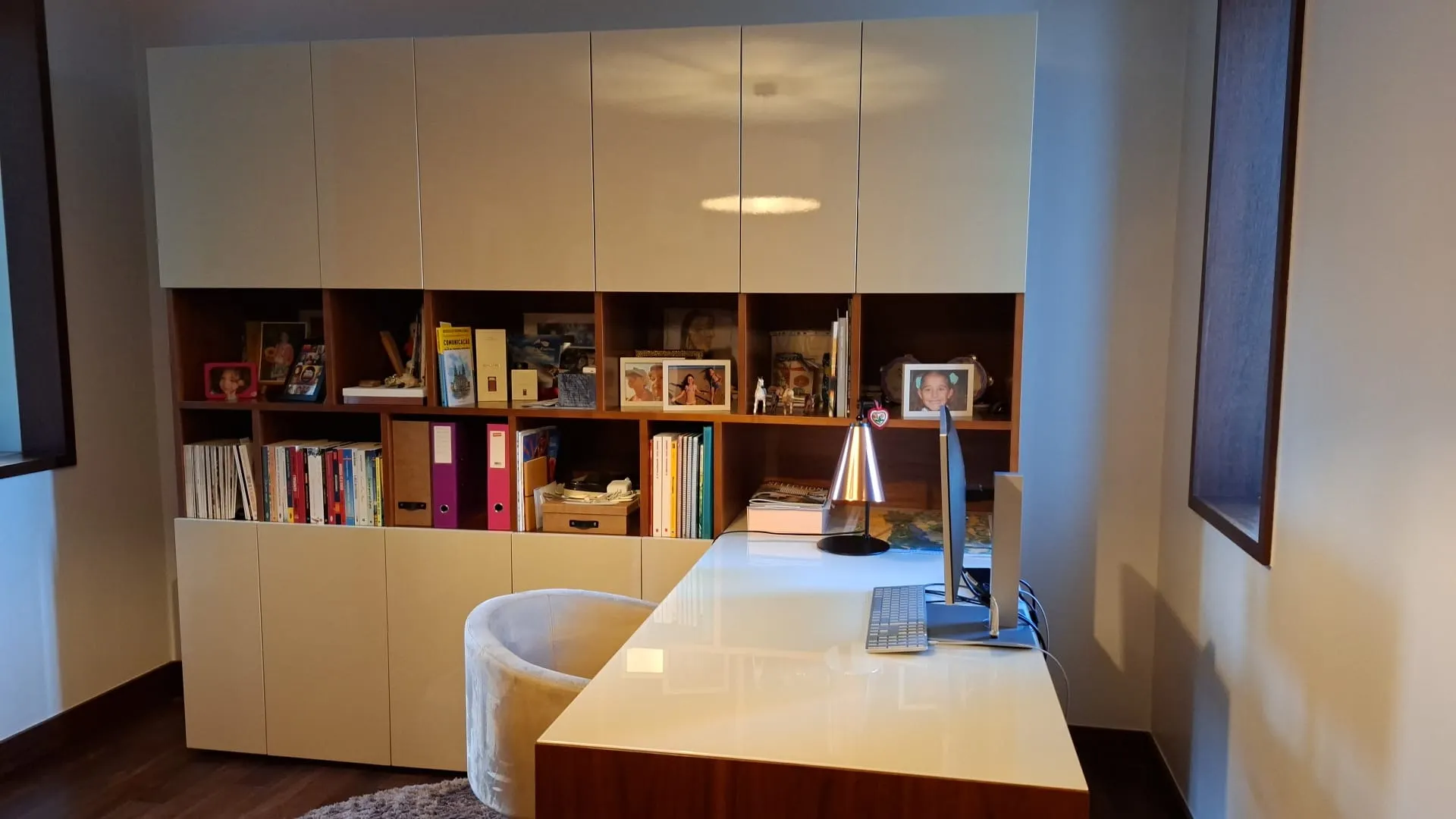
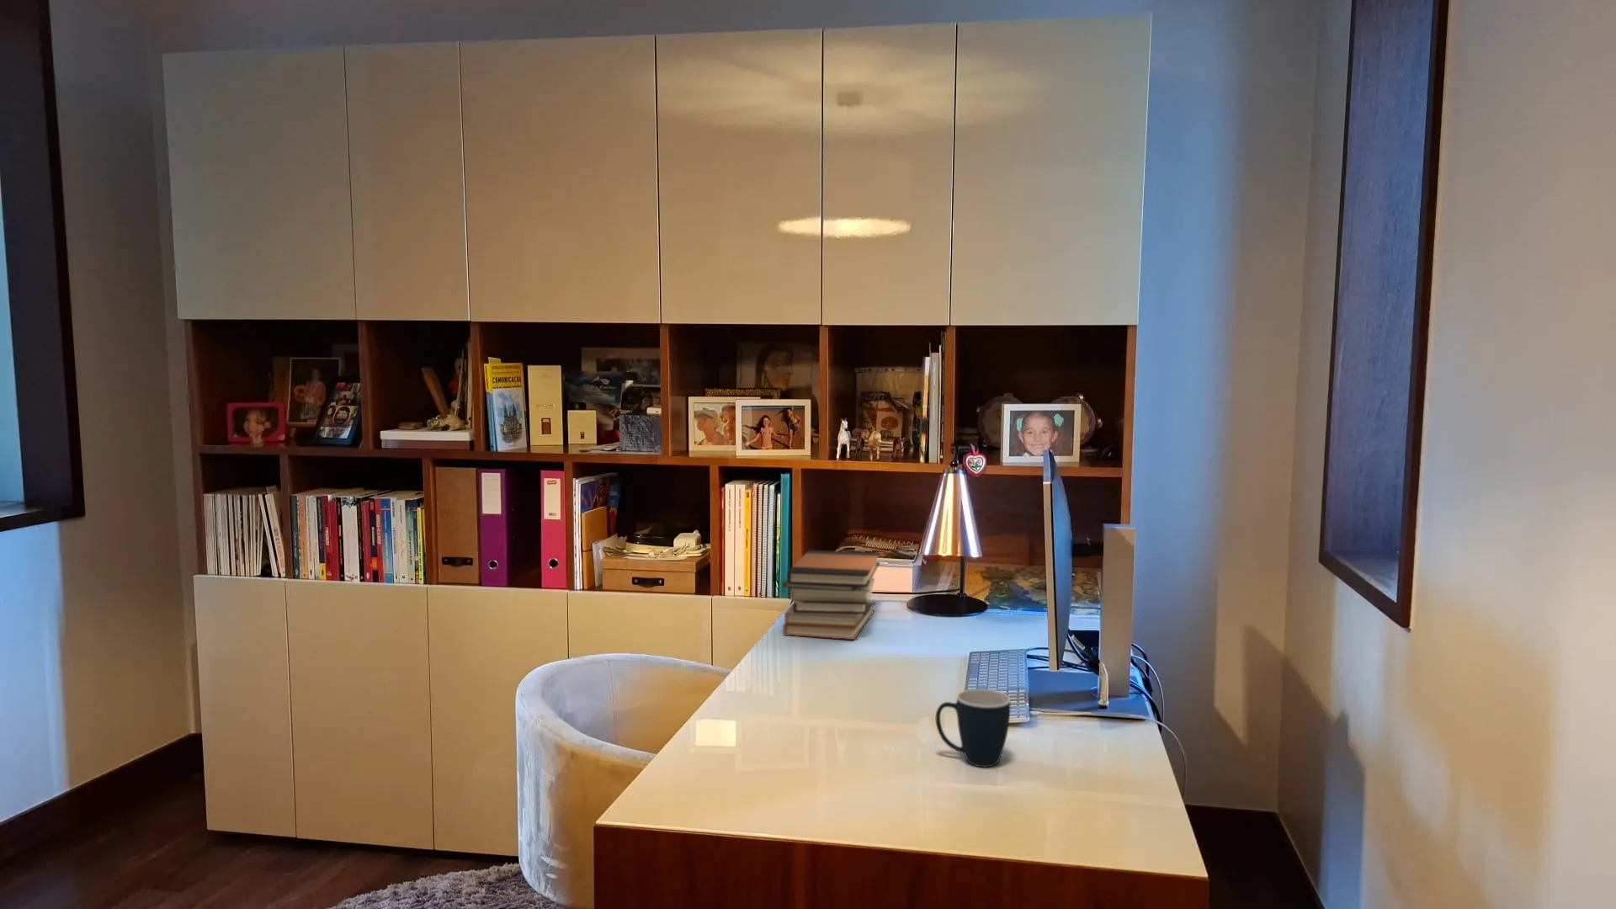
+ book stack (834, 592)
+ mug (972, 729)
